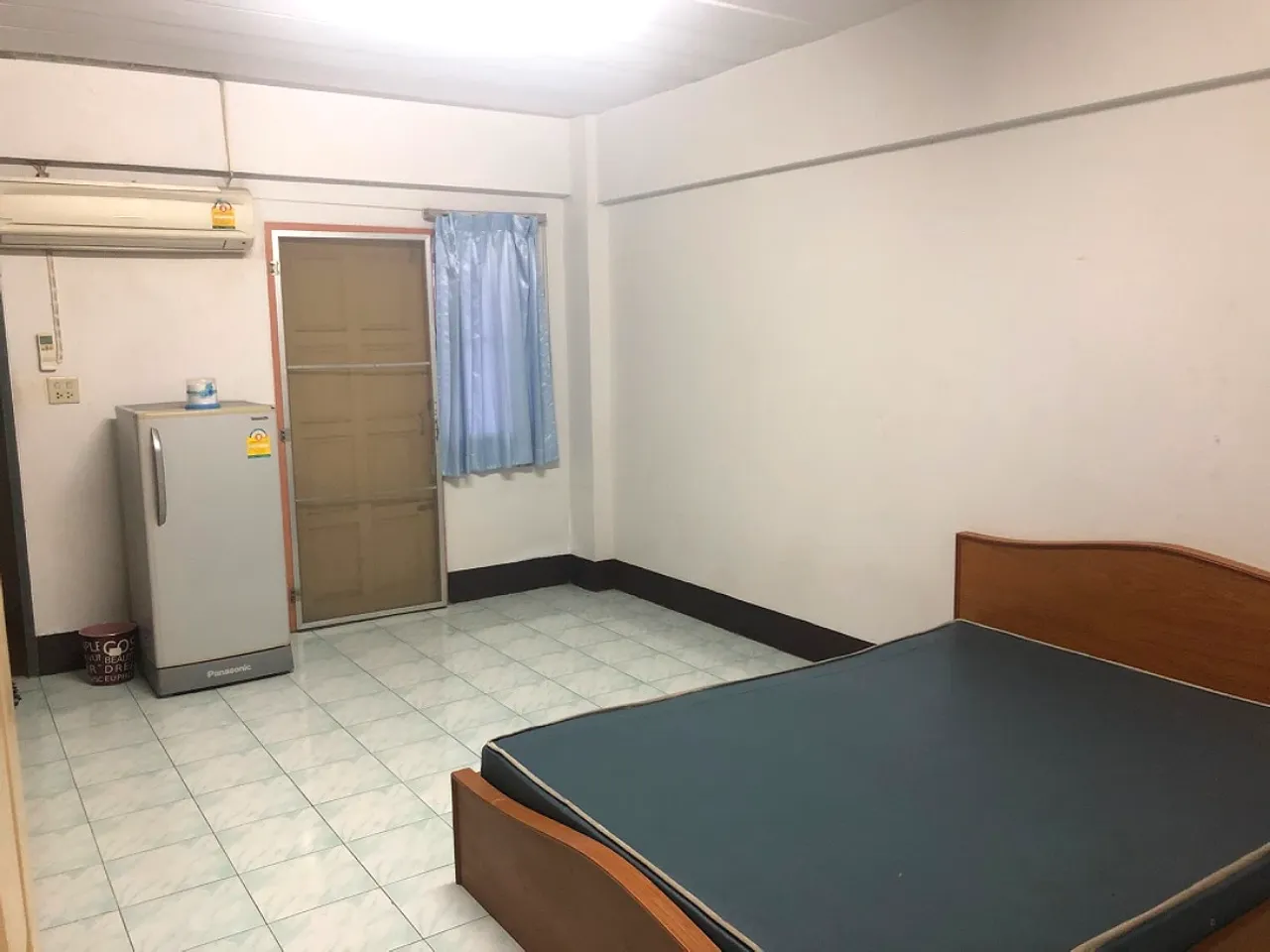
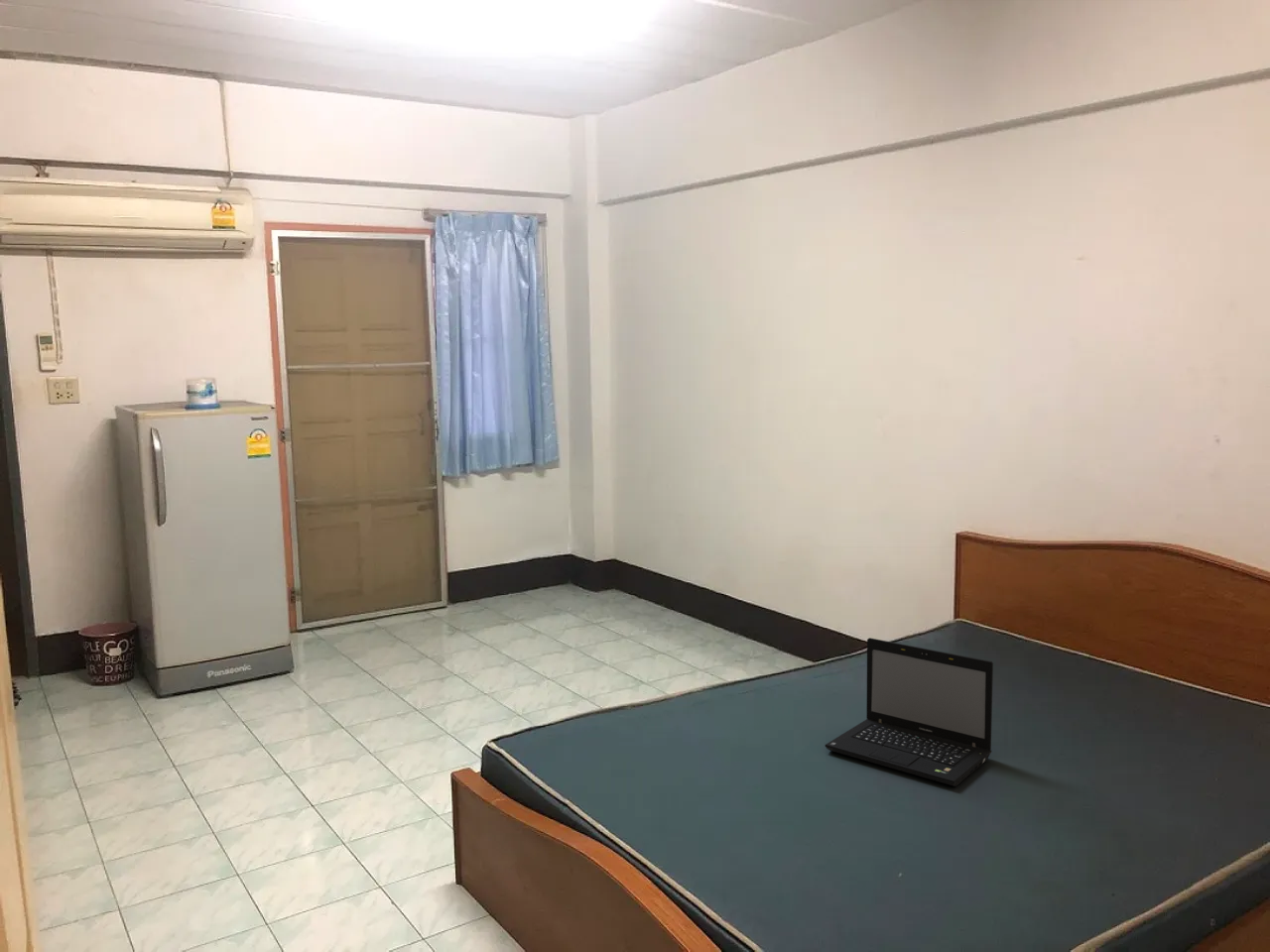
+ laptop (908, 707)
